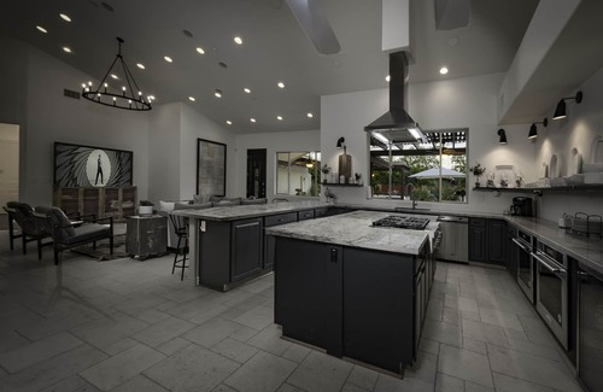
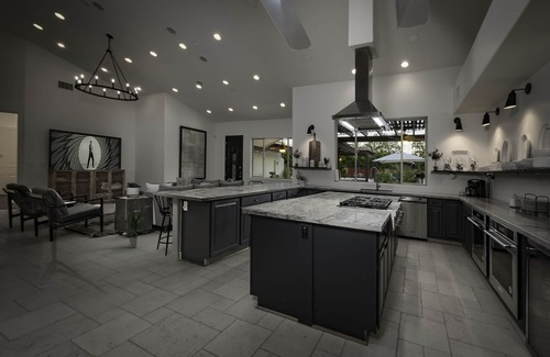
+ indoor plant (135, 227)
